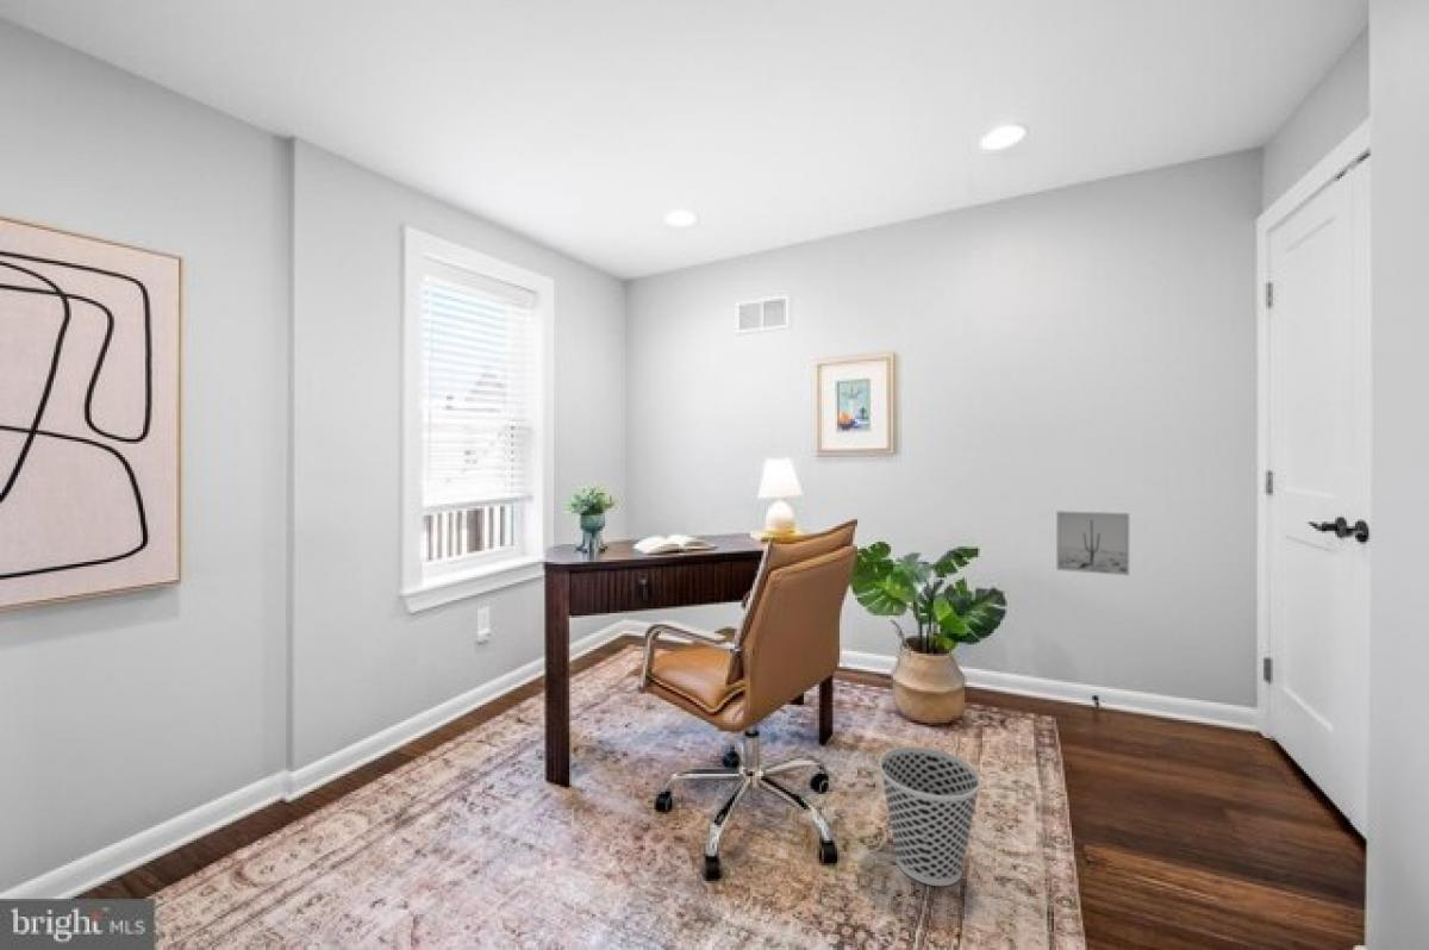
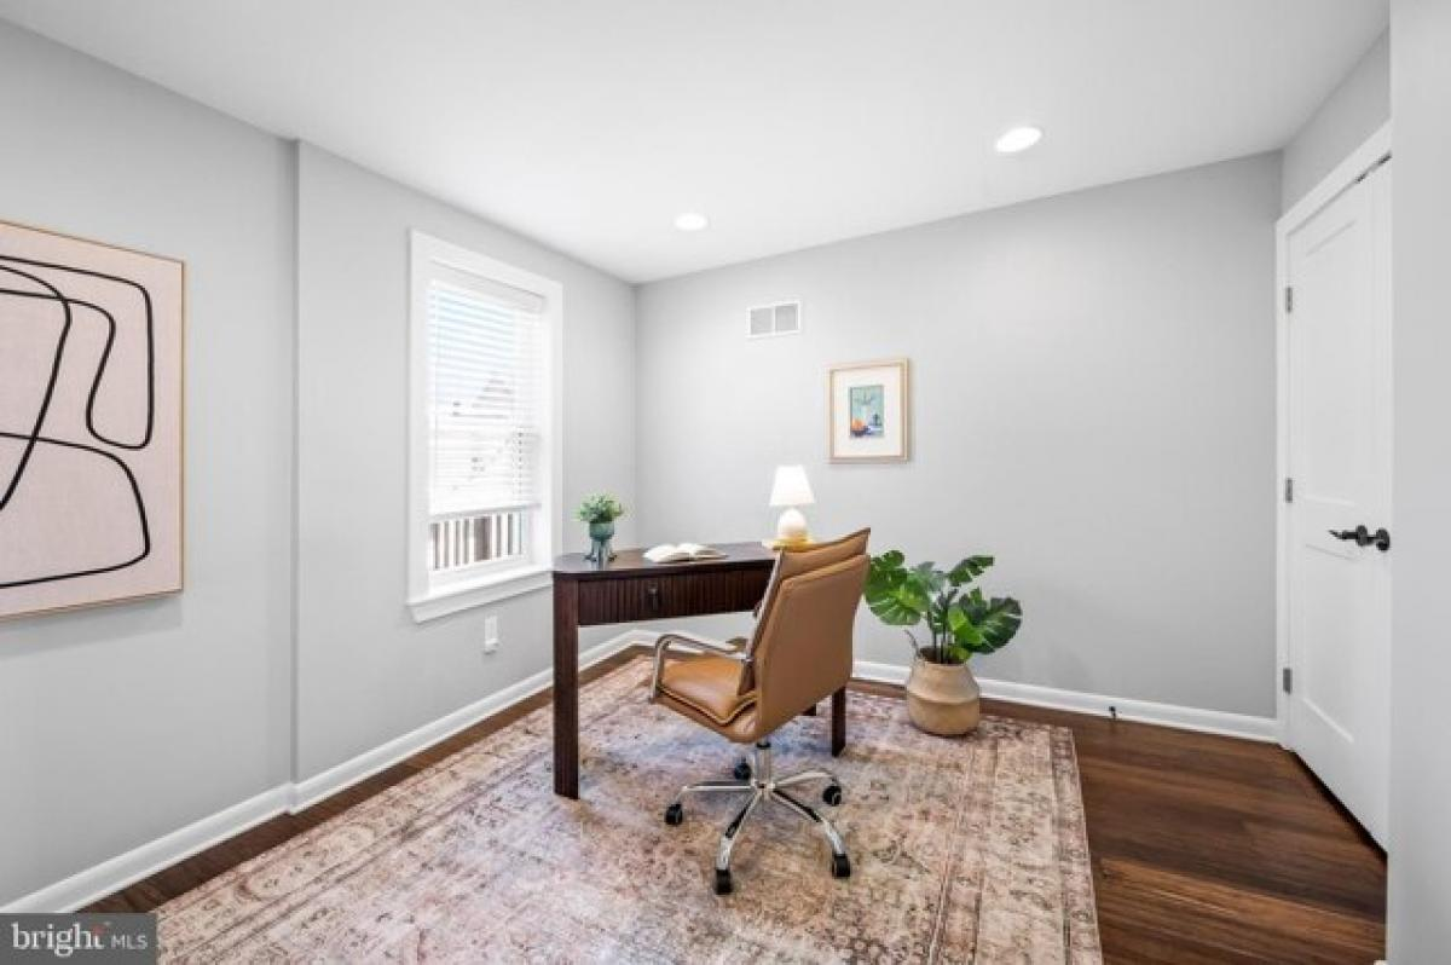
- wastebasket (928, 815)
- wall art (1091, 542)
